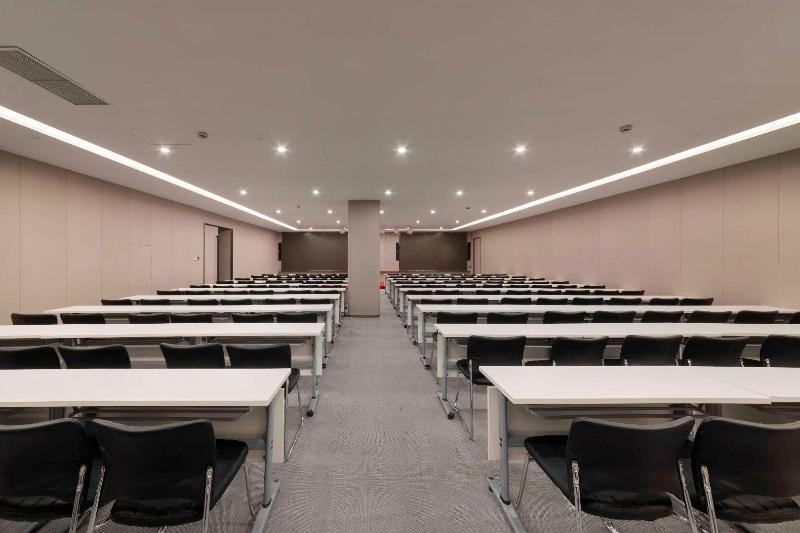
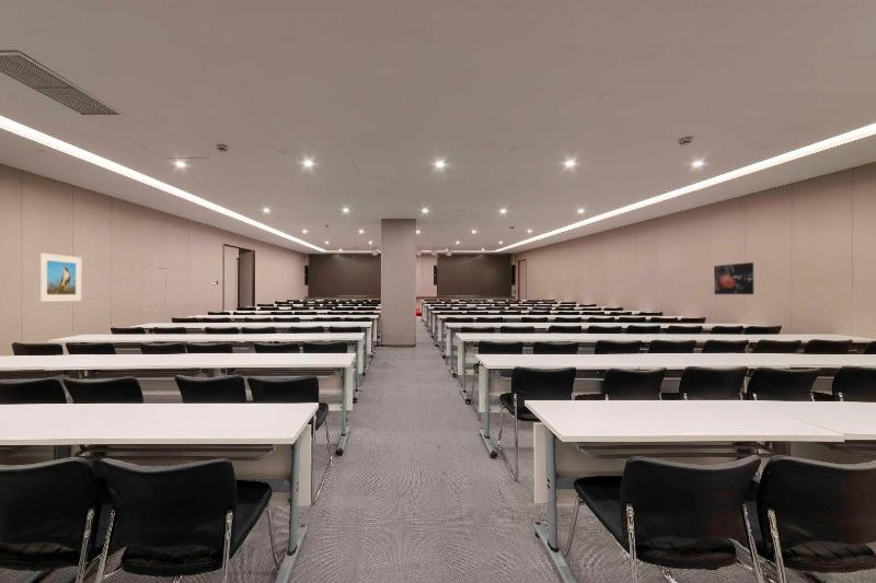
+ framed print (61, 278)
+ wall art (733, 279)
